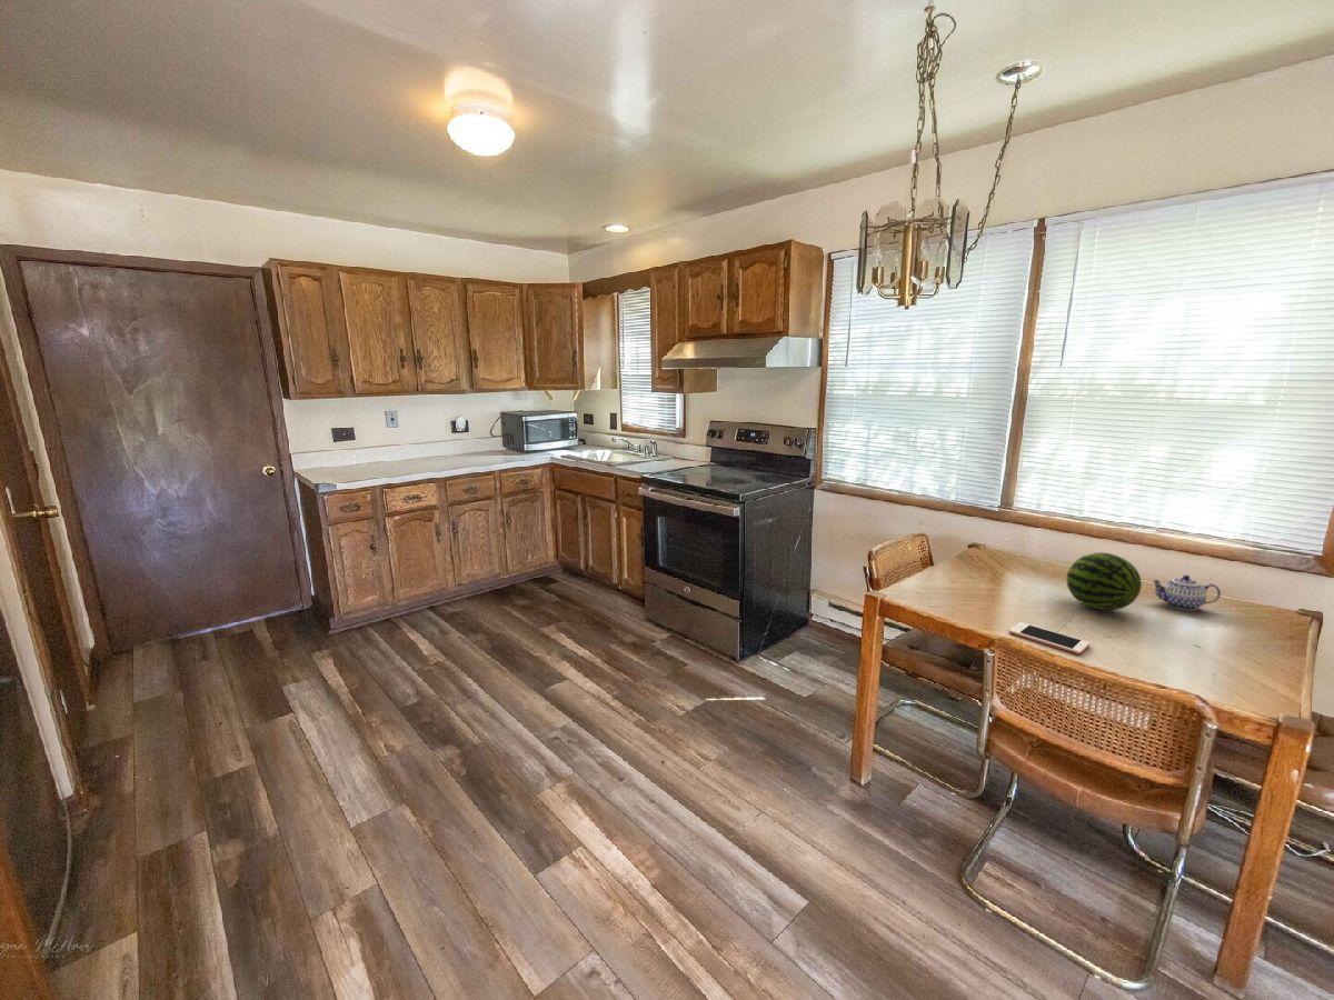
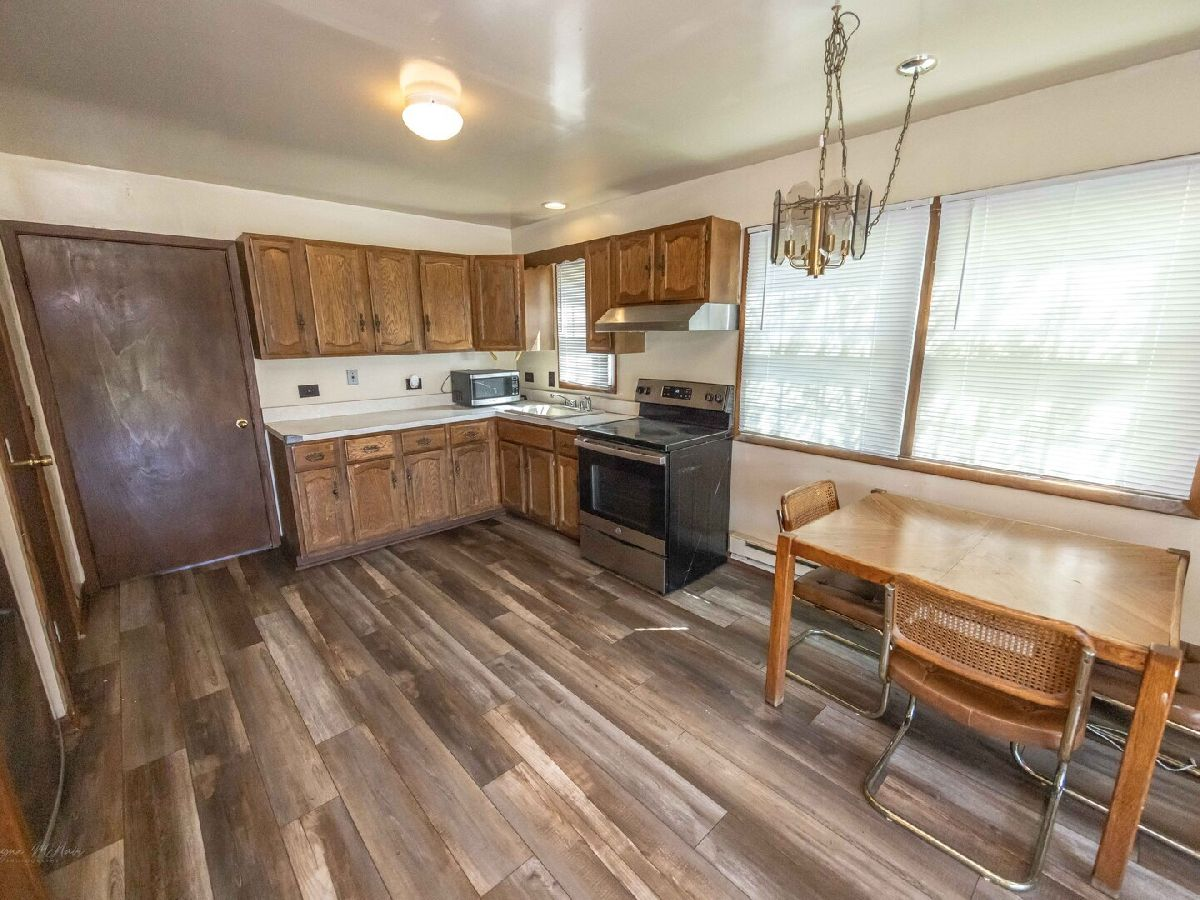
- cell phone (1047, 637)
- teapot (1184, 590)
- fruit (1102, 581)
